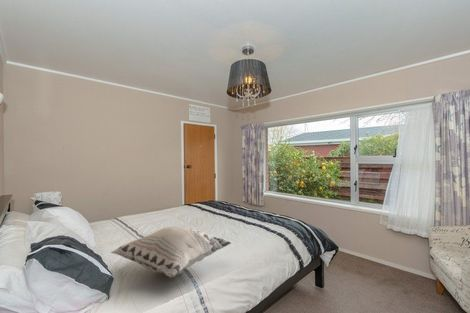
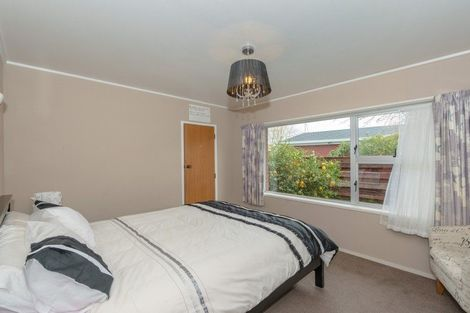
- decorative pillow (174, 247)
